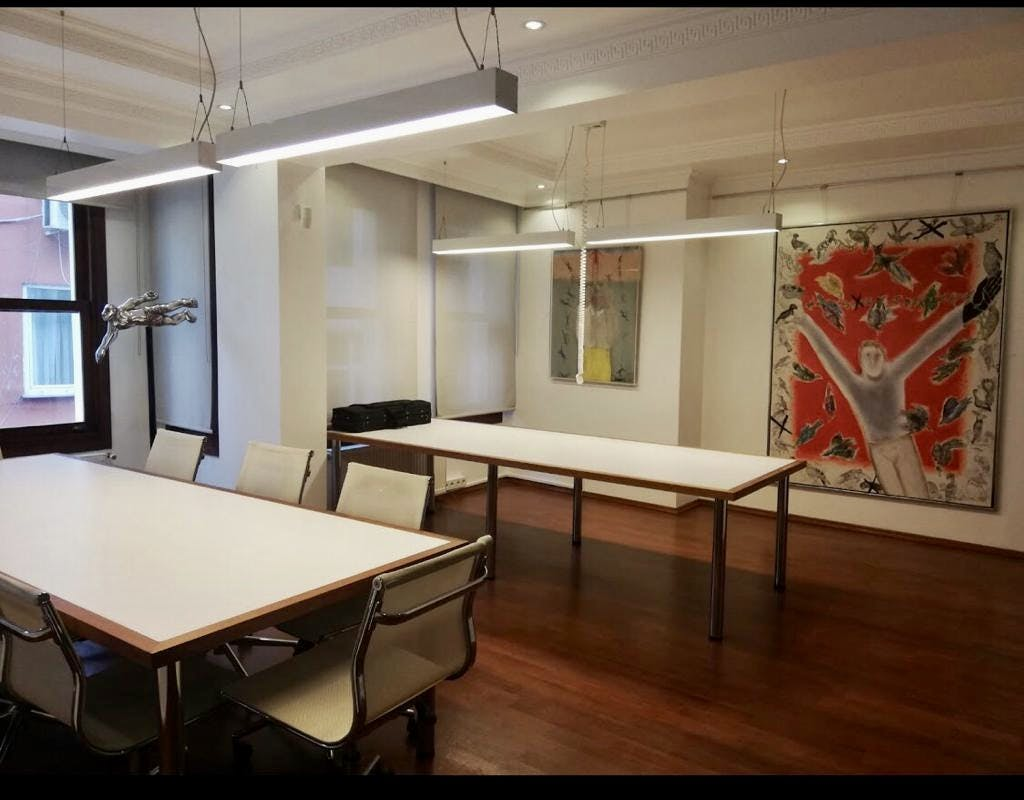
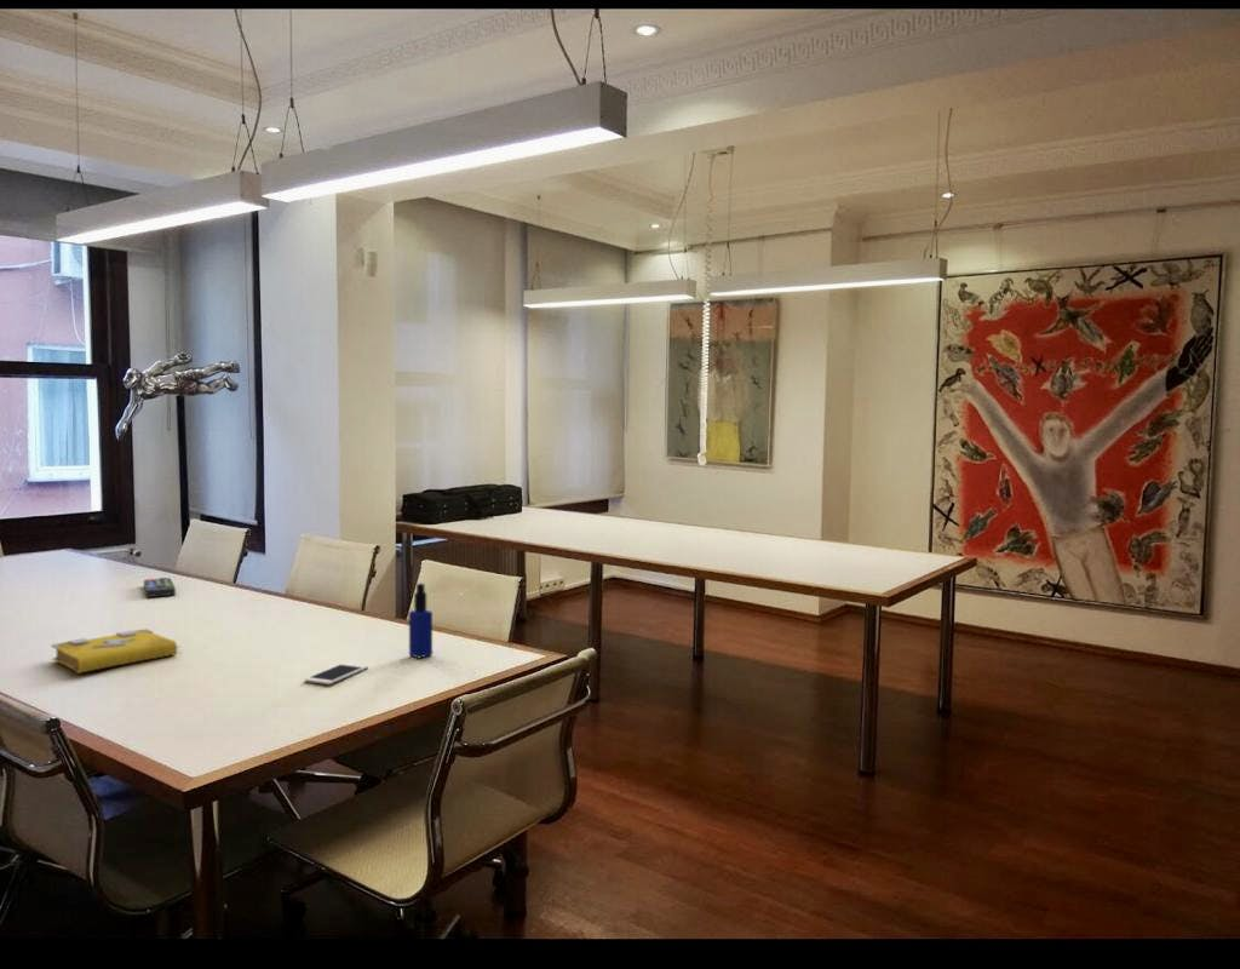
+ bottle (420, 619)
+ remote control (159, 586)
+ cell phone (337, 672)
+ spell book (119, 648)
